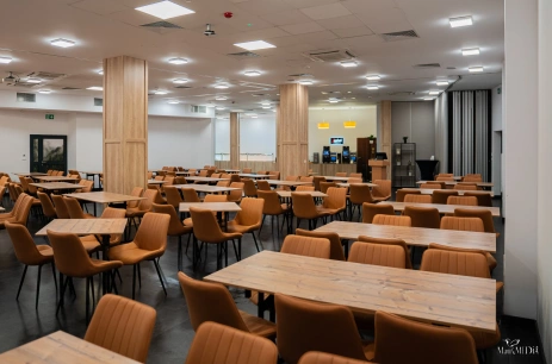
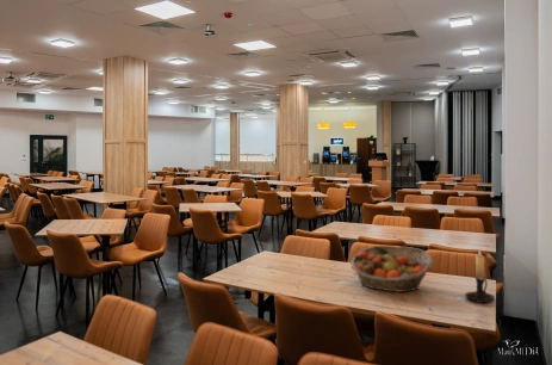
+ candle holder (480, 273)
+ fruit basket (390, 267)
